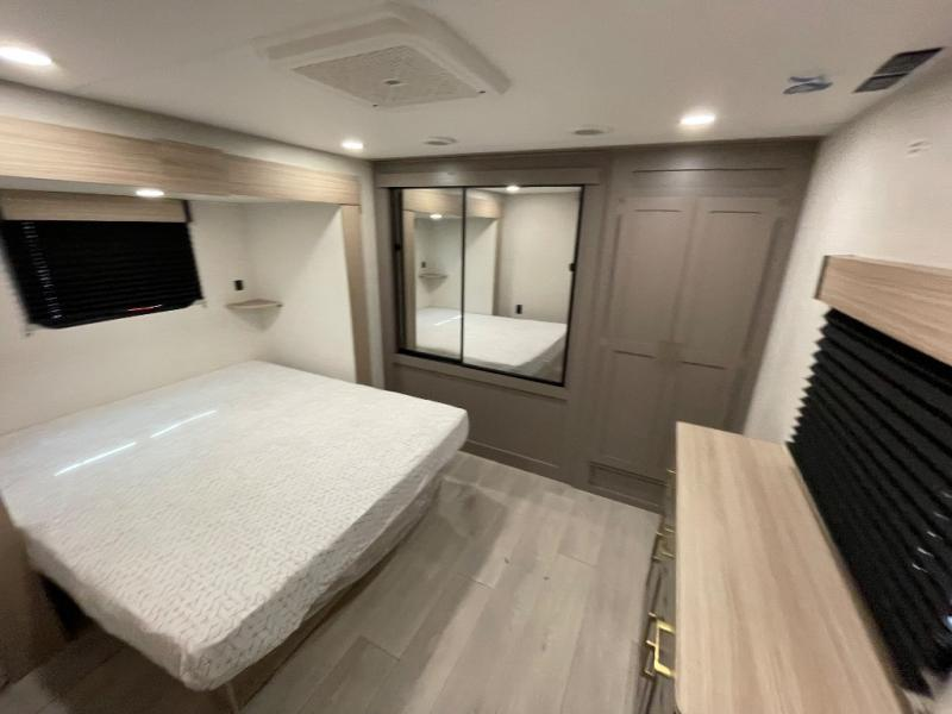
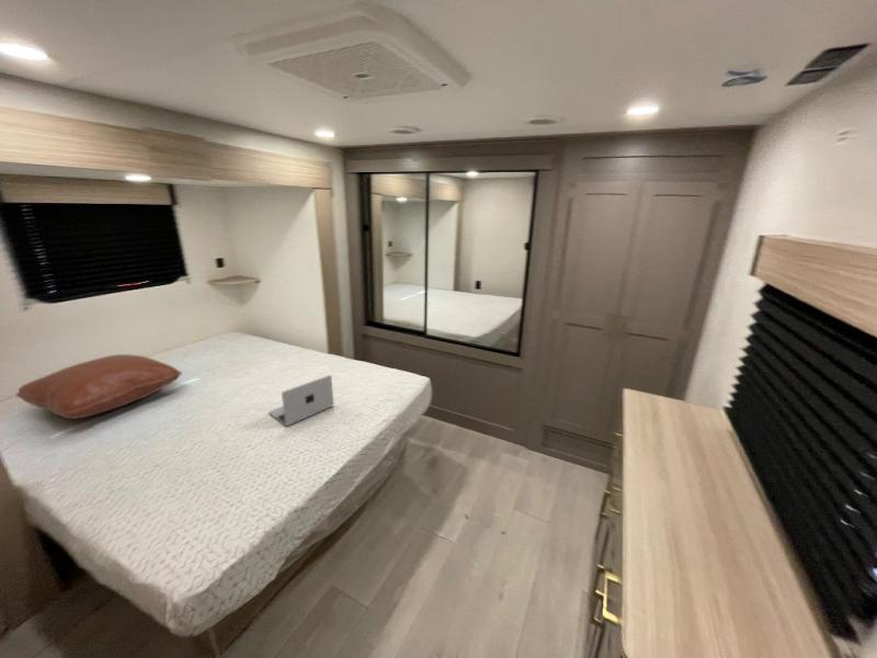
+ pillow (105, 383)
+ laptop (300, 394)
